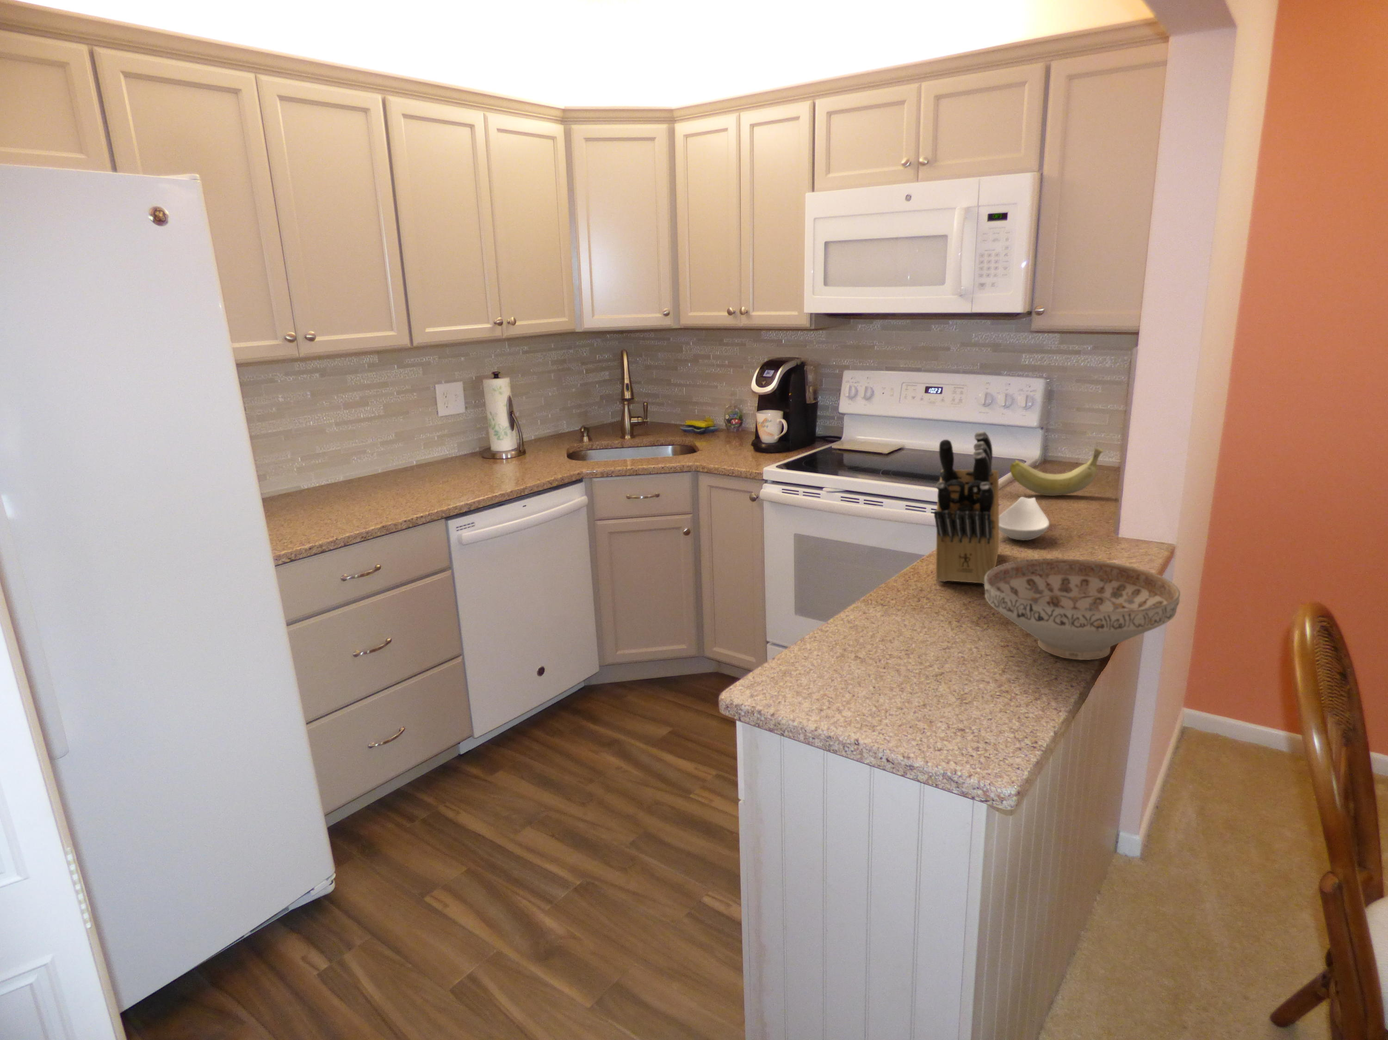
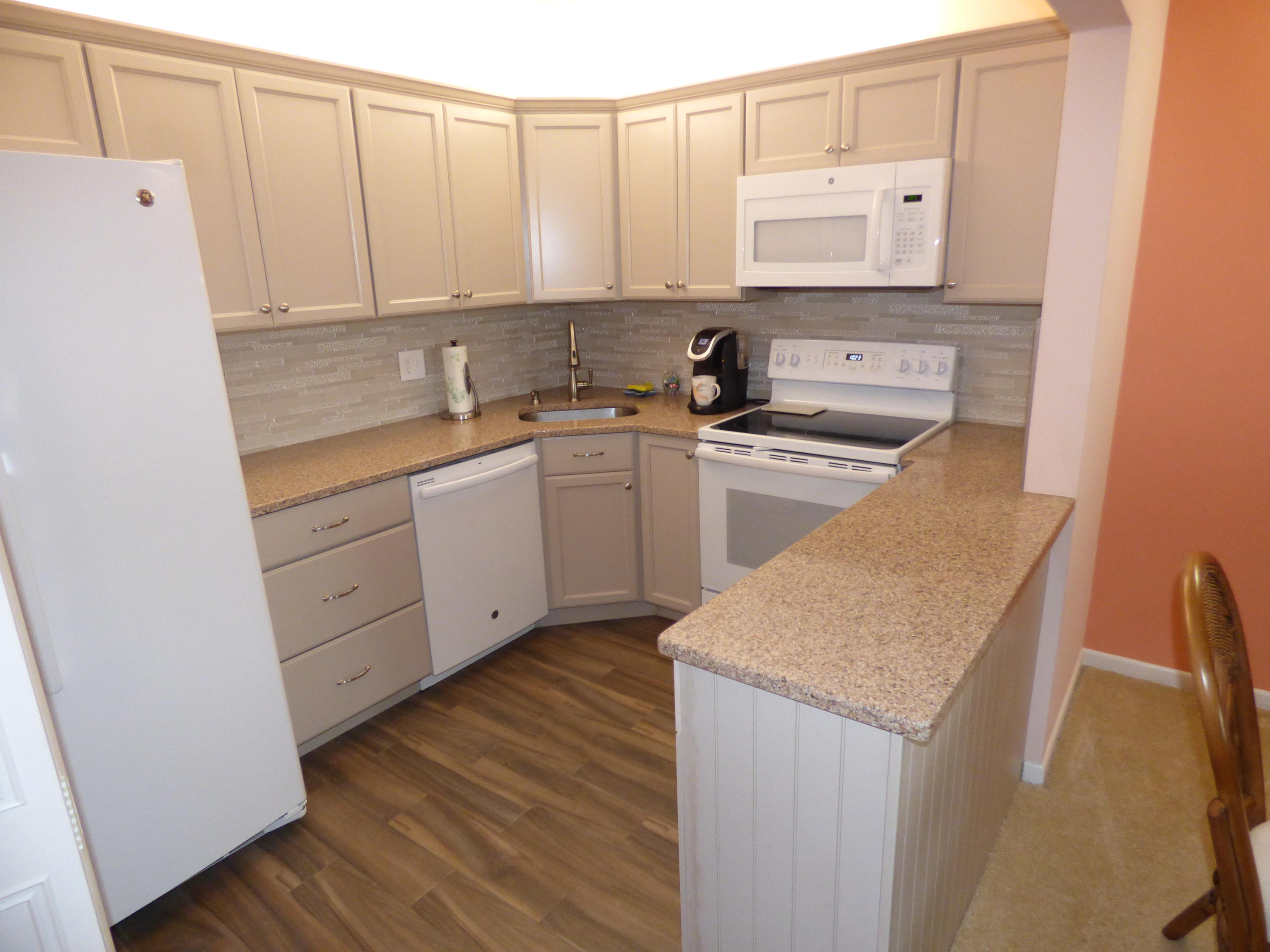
- spoon rest (1024, 517)
- decorative bowl (1075, 615)
- knife block (969, 499)
- banana (1056, 474)
